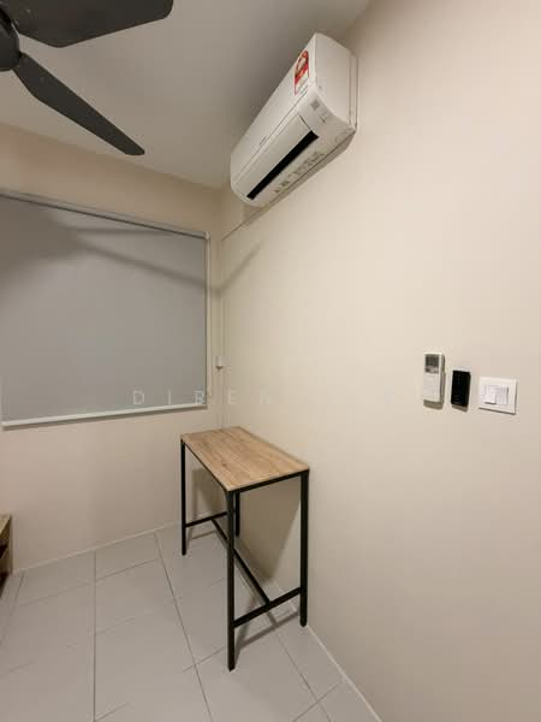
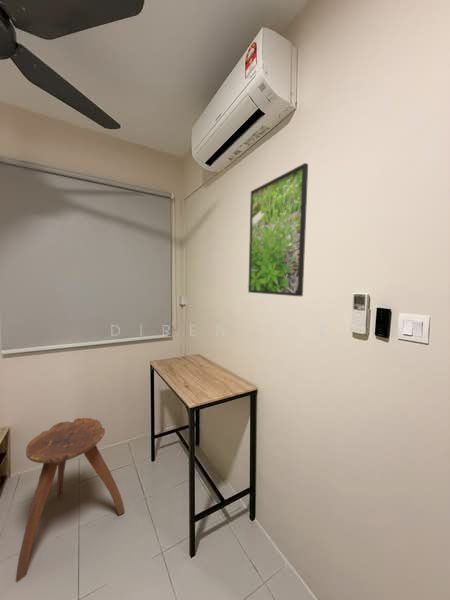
+ stool (62, 483)
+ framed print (273, 237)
